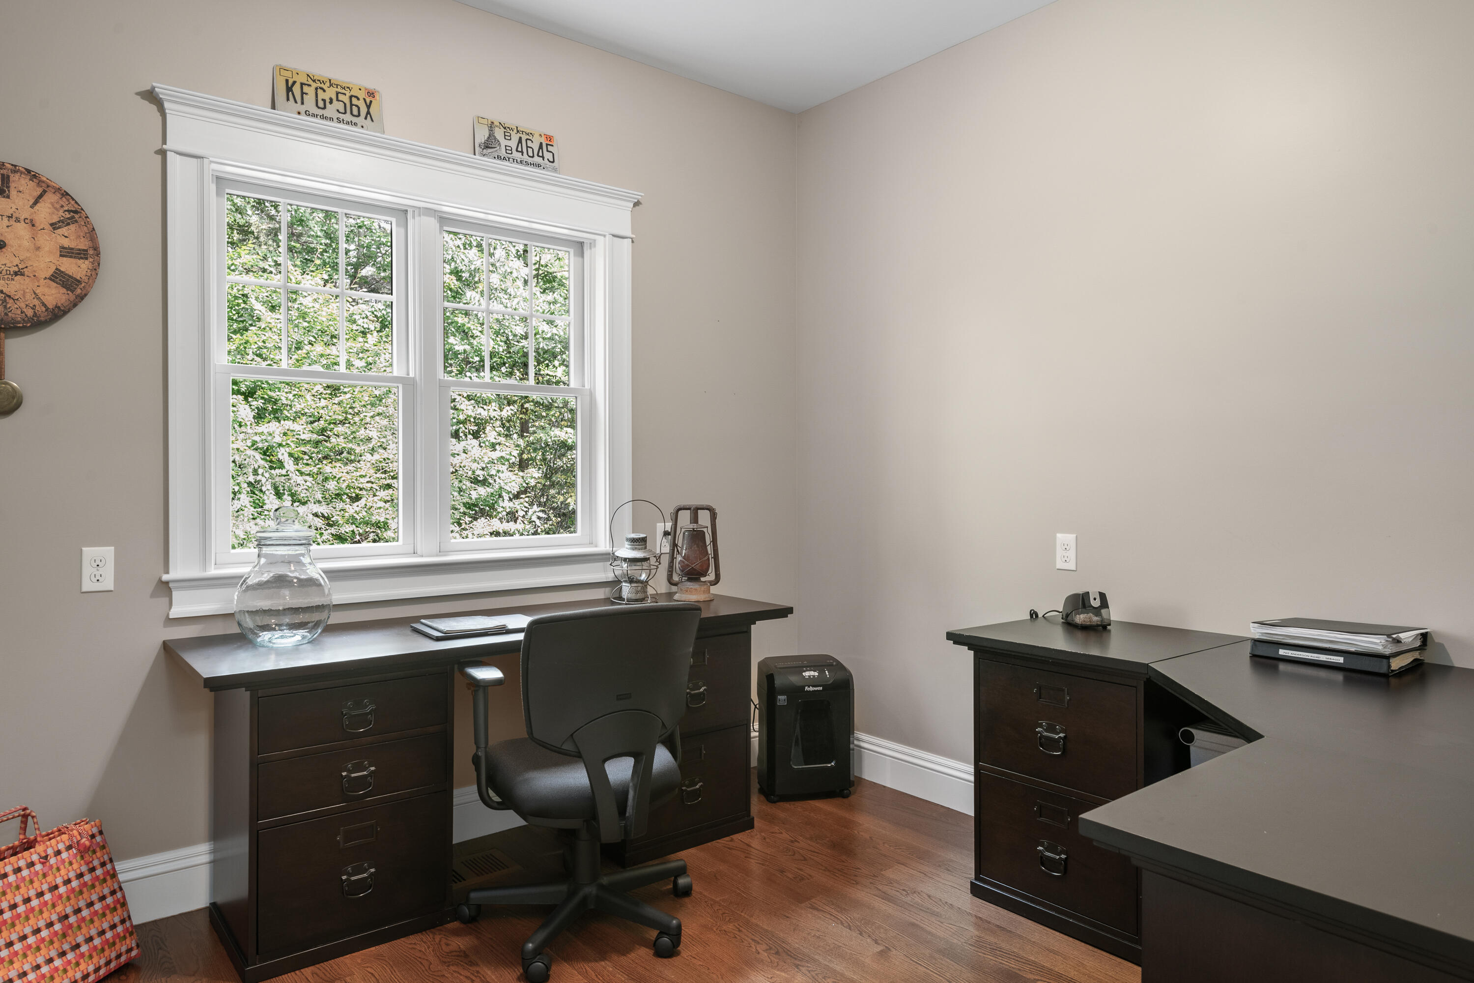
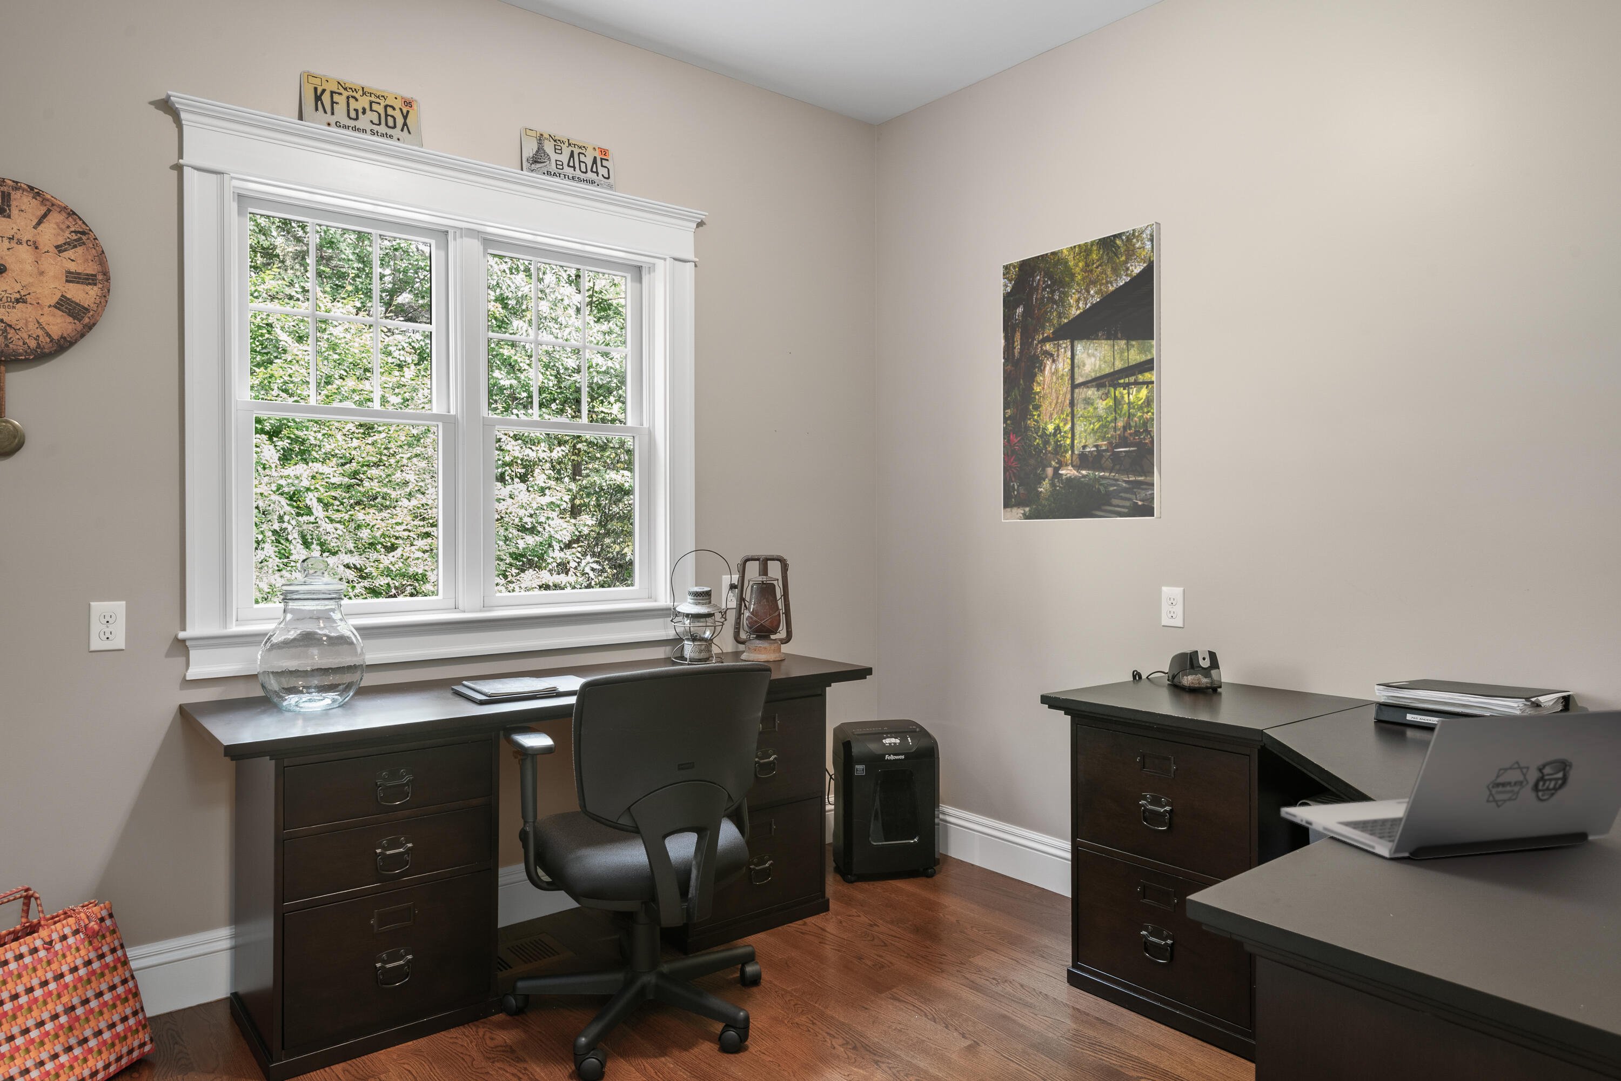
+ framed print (1076, 382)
+ laptop (1461, 767)
